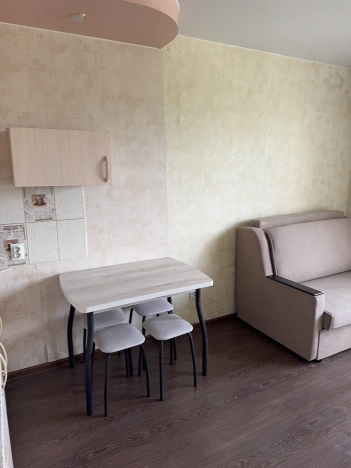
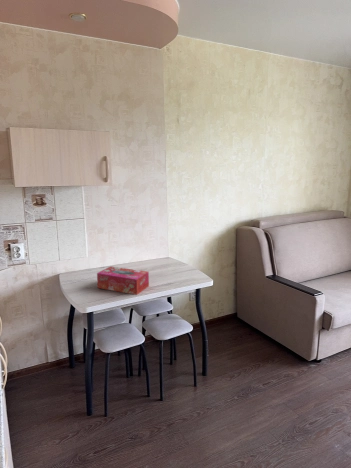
+ tissue box (123, 279)
